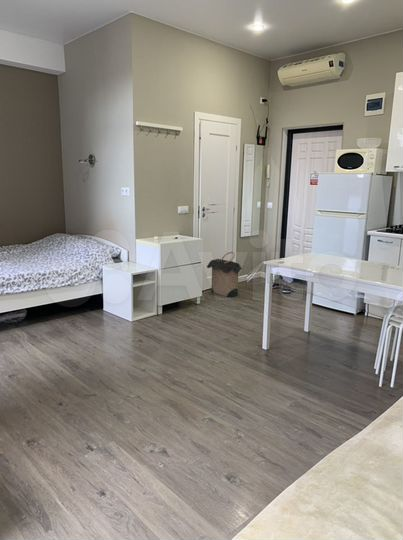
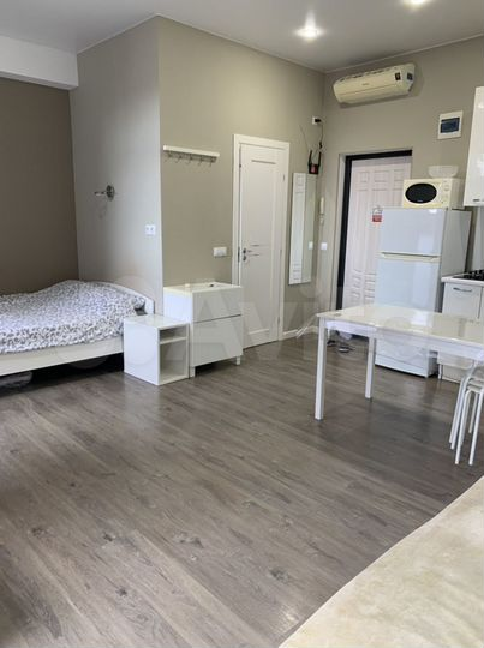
- laundry hamper (223, 272)
